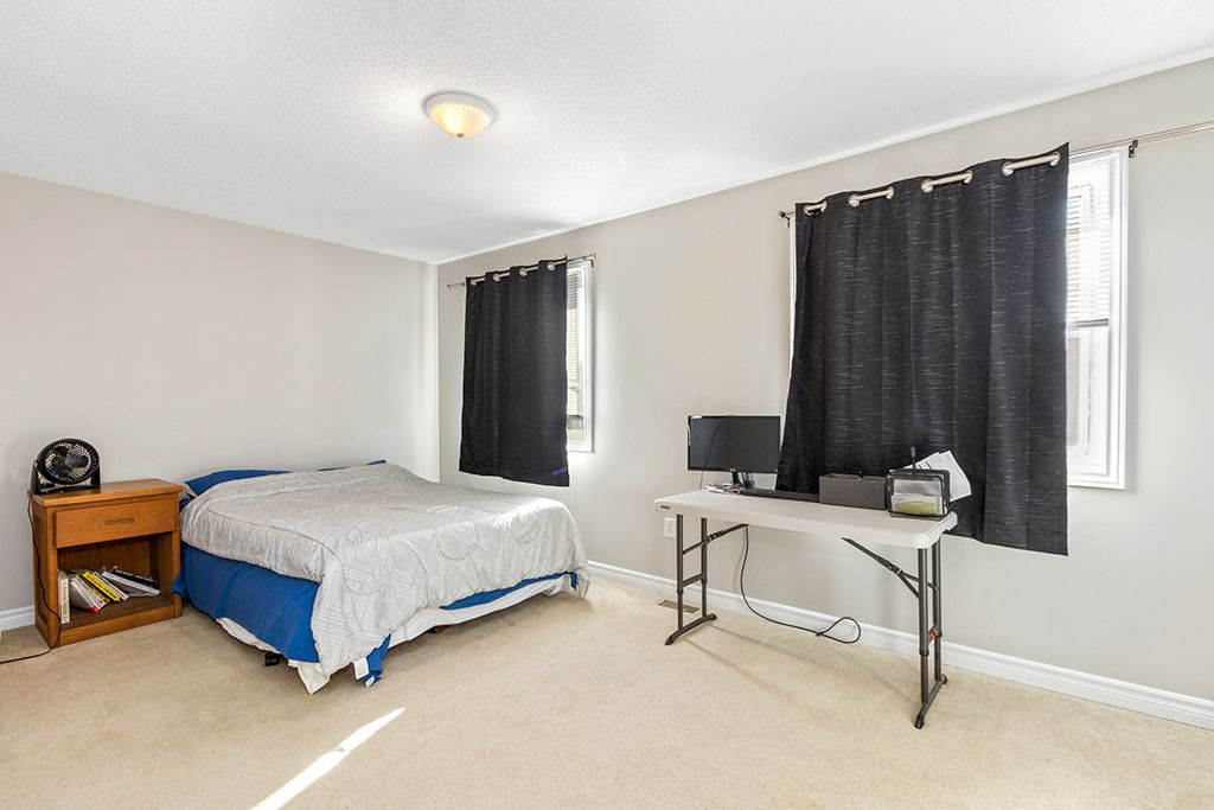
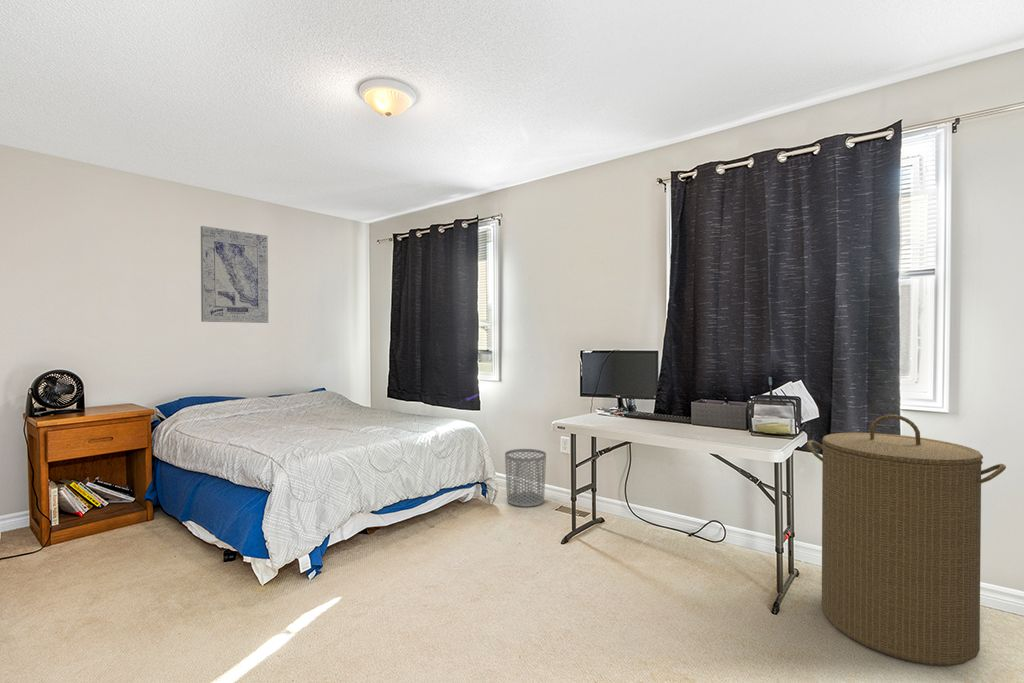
+ wall art (236, 276)
+ laundry hamper (895, 521)
+ waste bin (525, 477)
